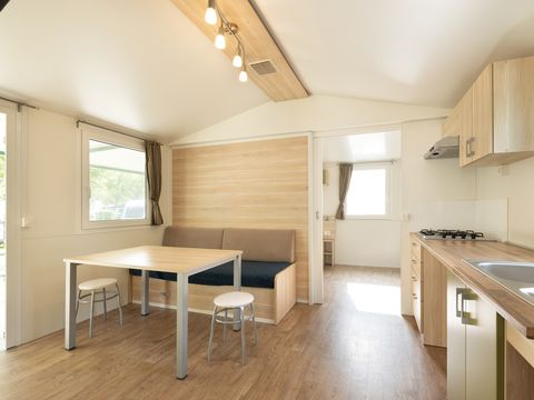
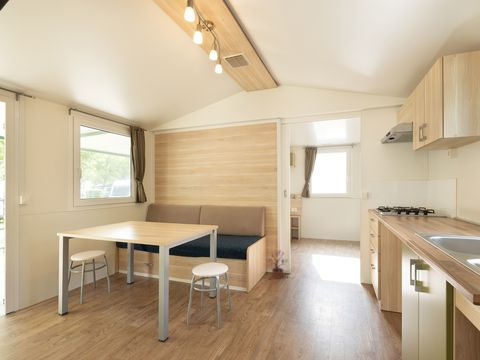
+ potted plant (276, 264)
